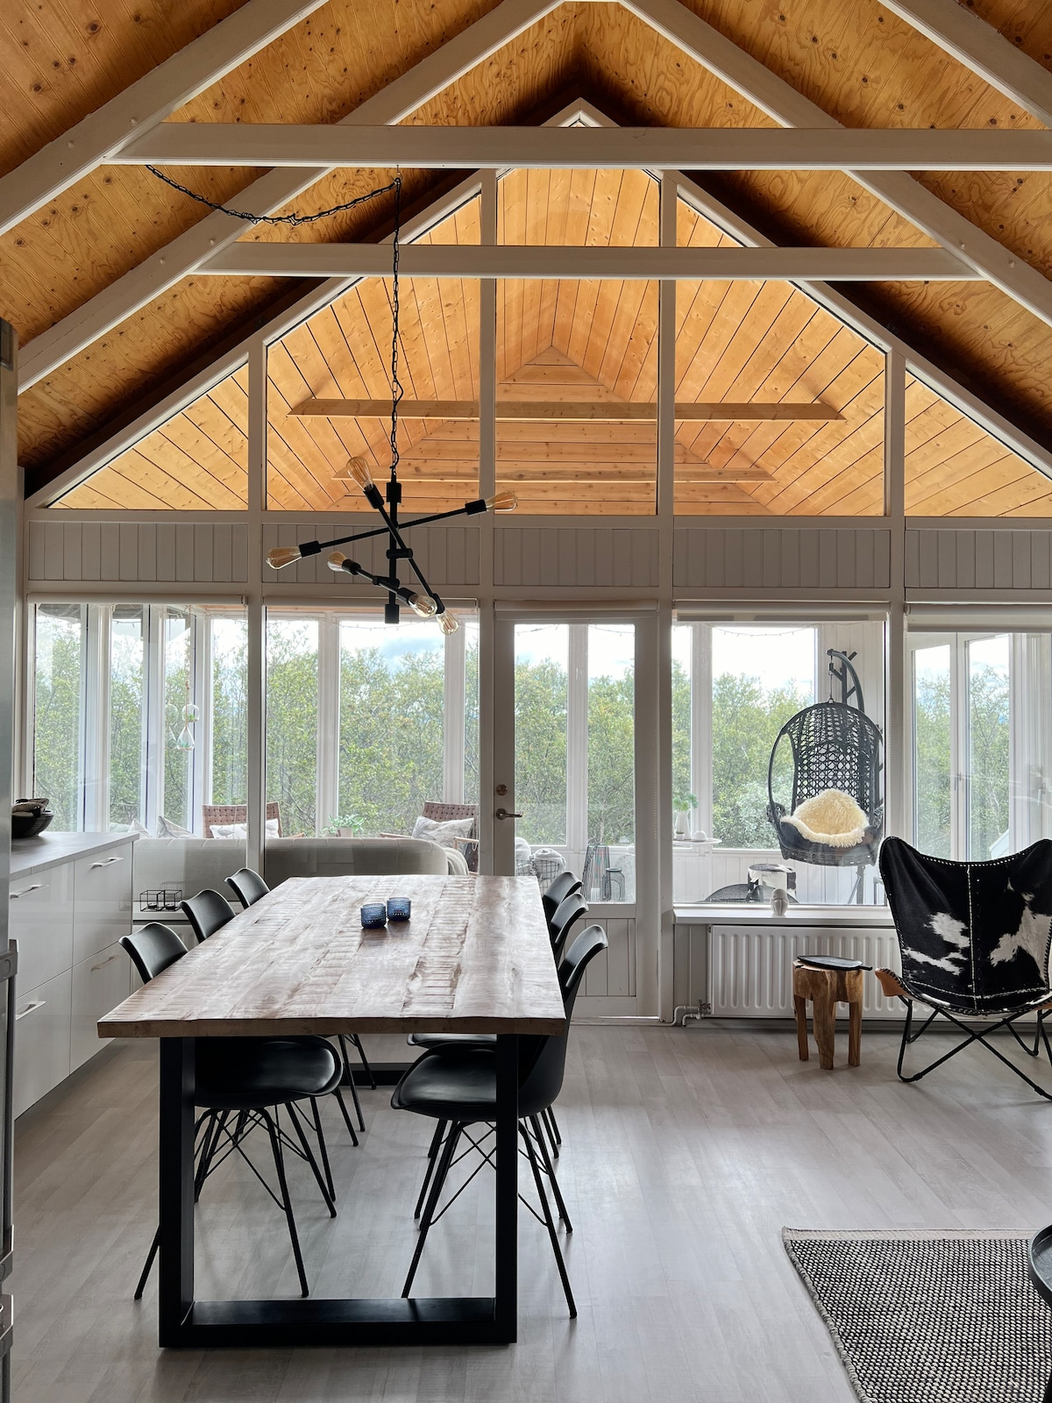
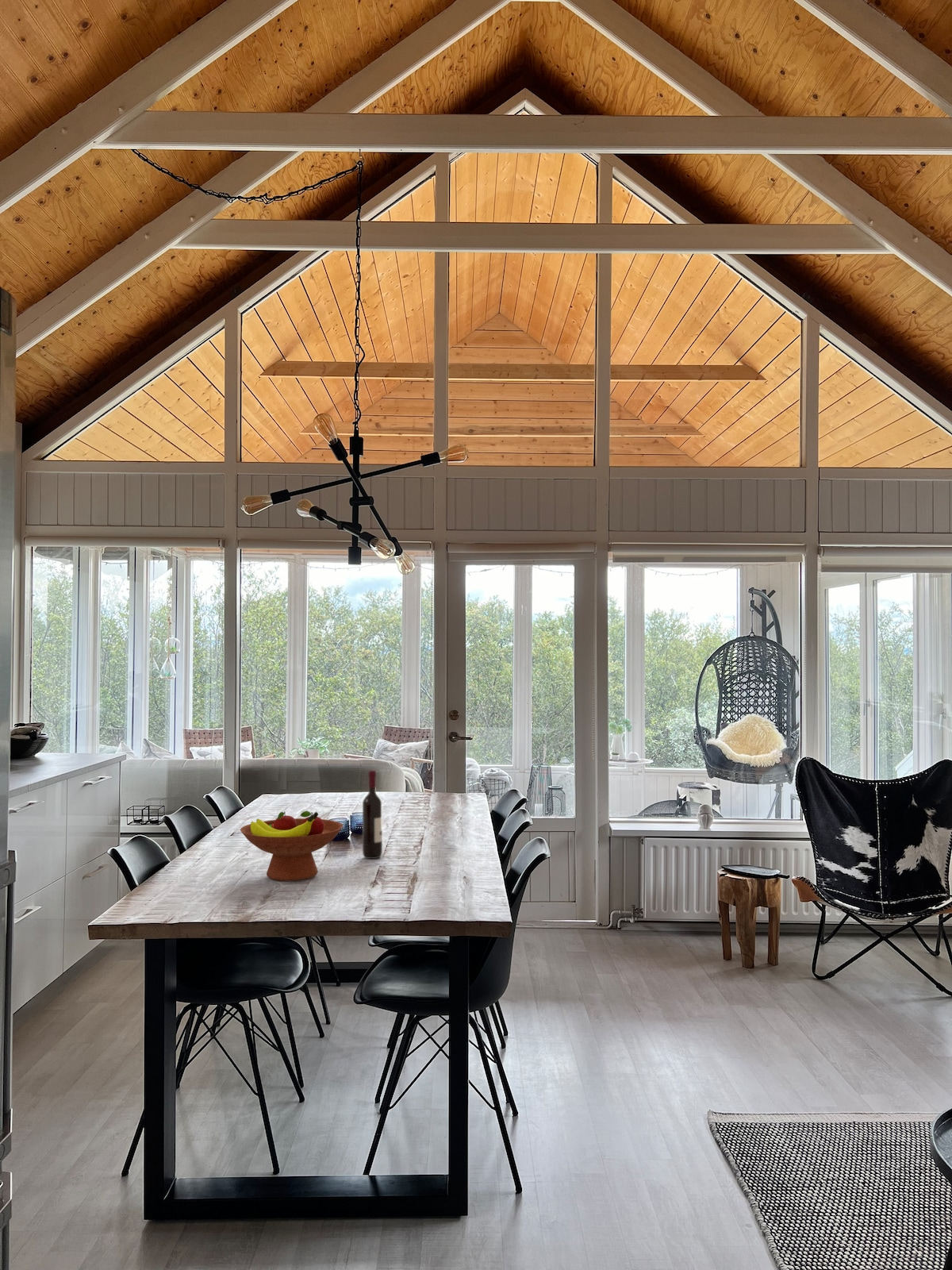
+ fruit bowl (292, 841)
+ wine bottle (372, 814)
